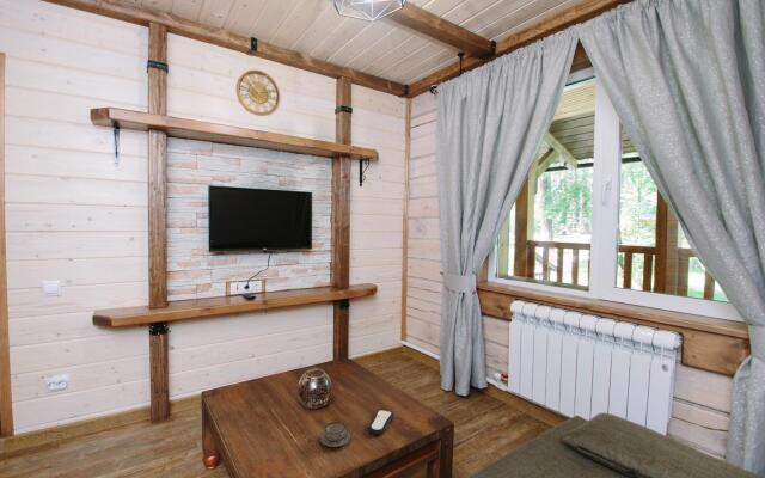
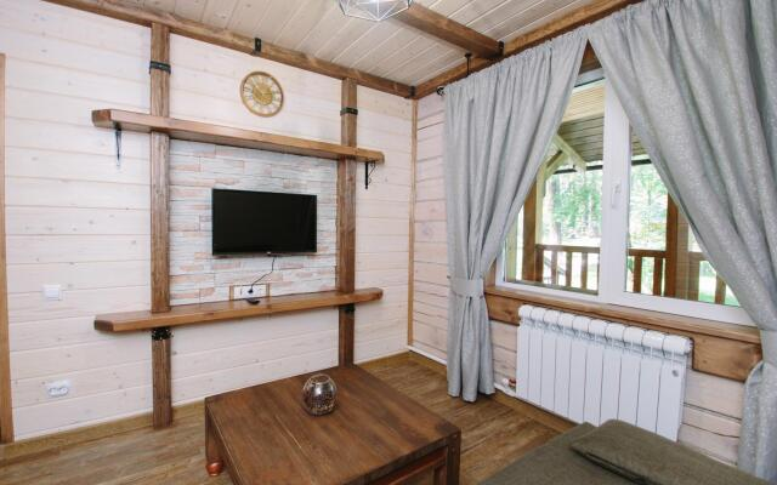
- teacup (335, 434)
- remote control (380, 421)
